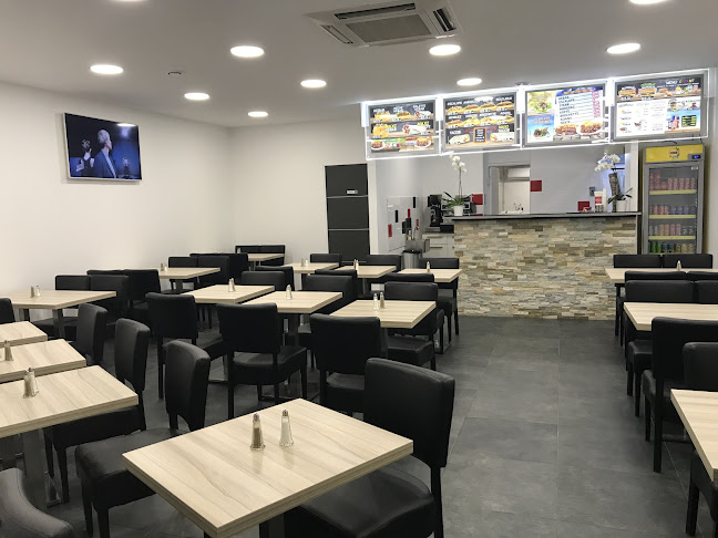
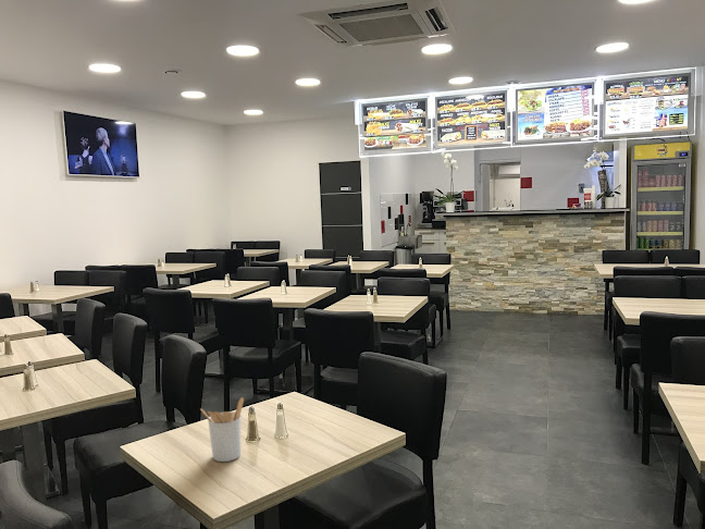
+ utensil holder (223, 430)
